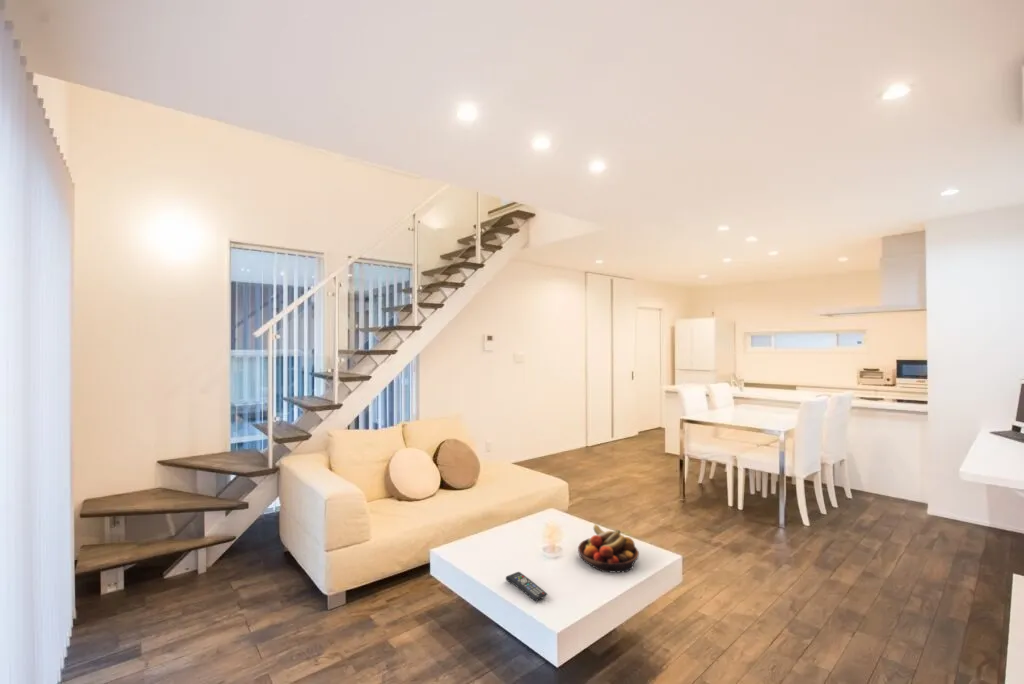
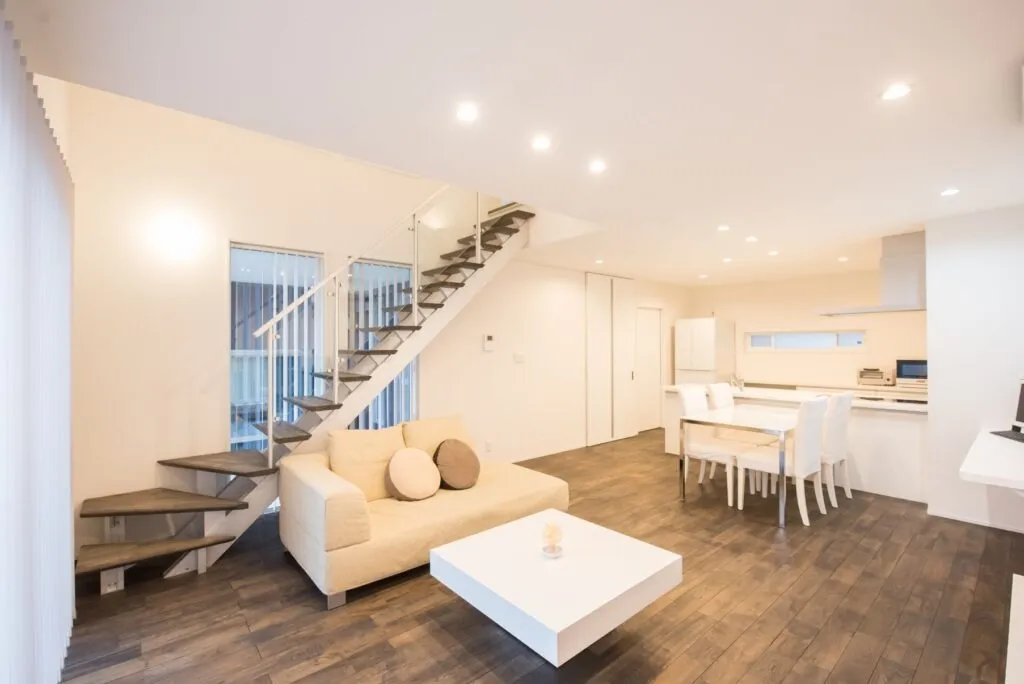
- remote control (525, 585)
- fruit bowl (607, 546)
